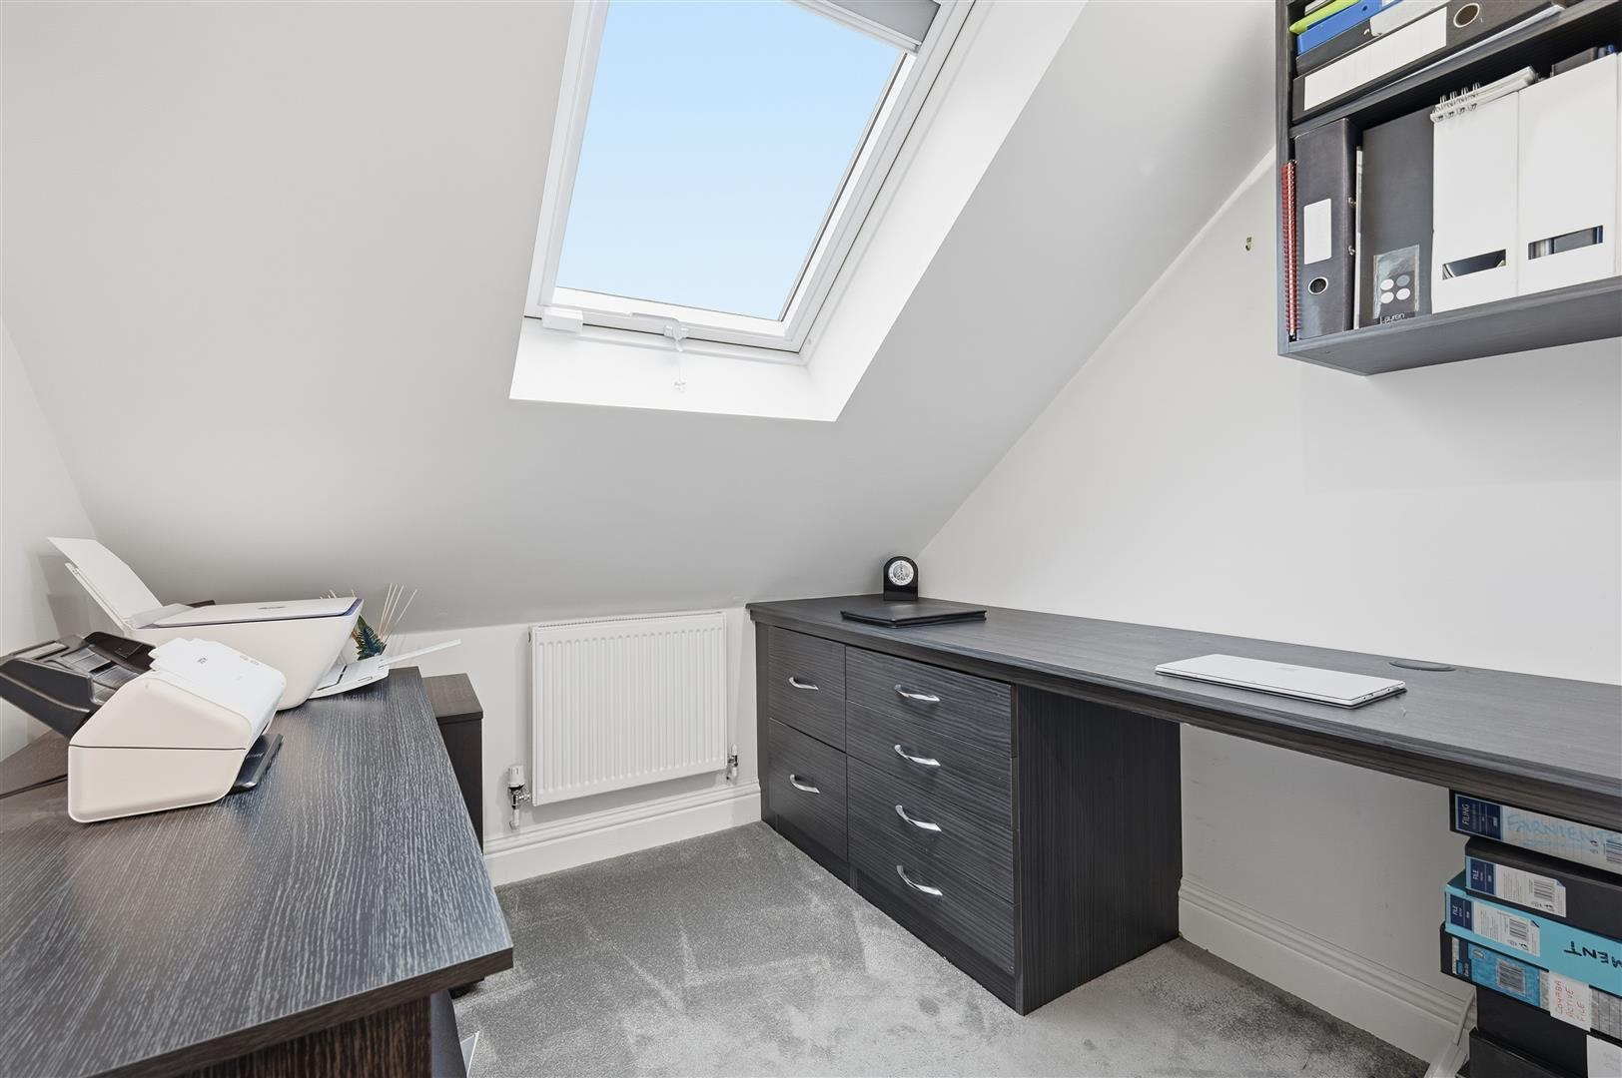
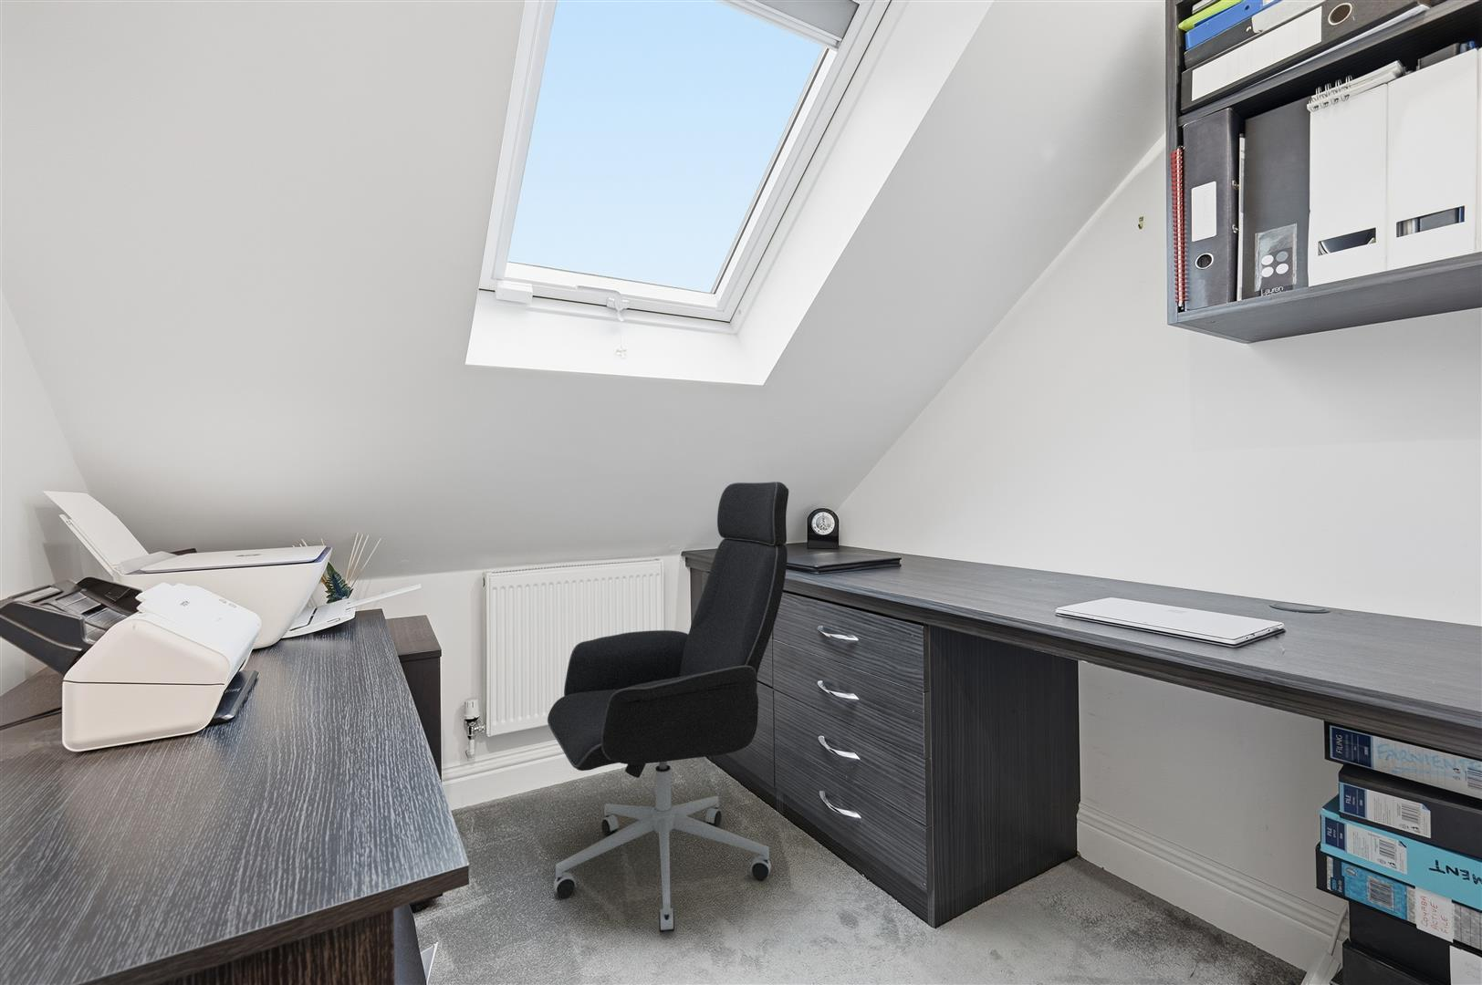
+ office chair (673, 674)
